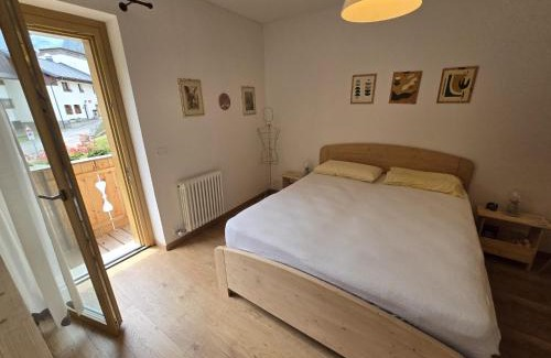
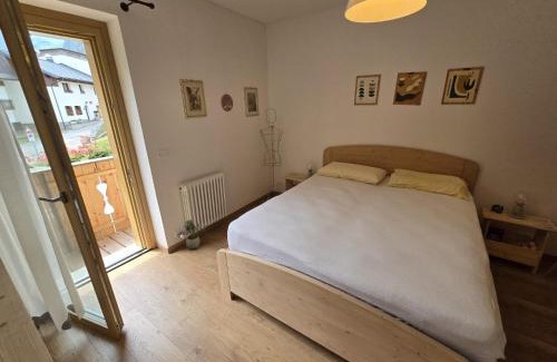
+ potted plant (194, 233)
